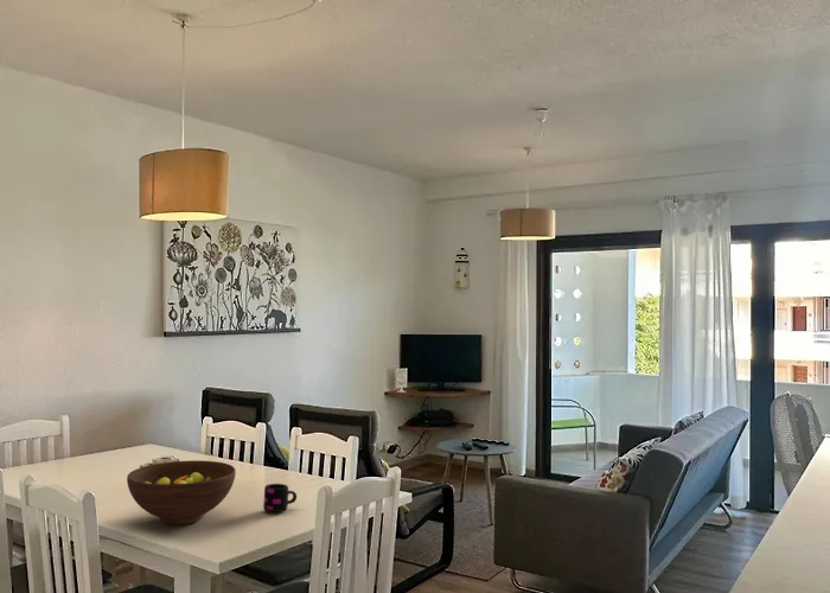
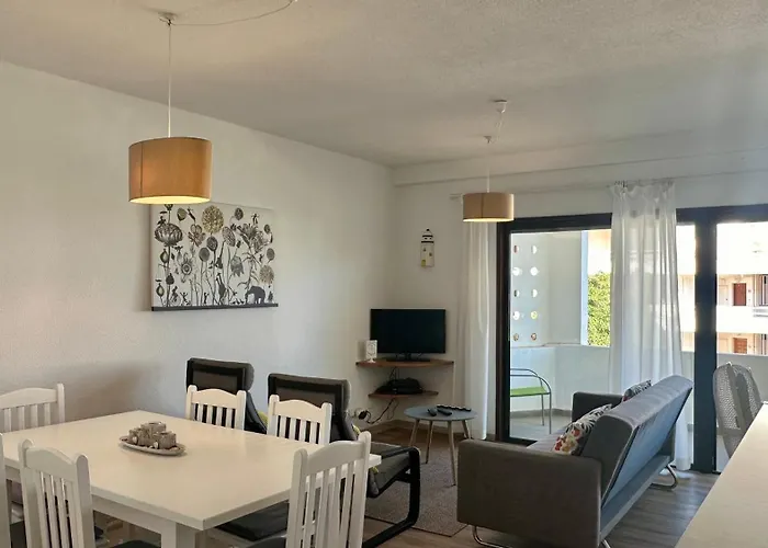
- fruit bowl (181, 495)
- mug (280, 497)
